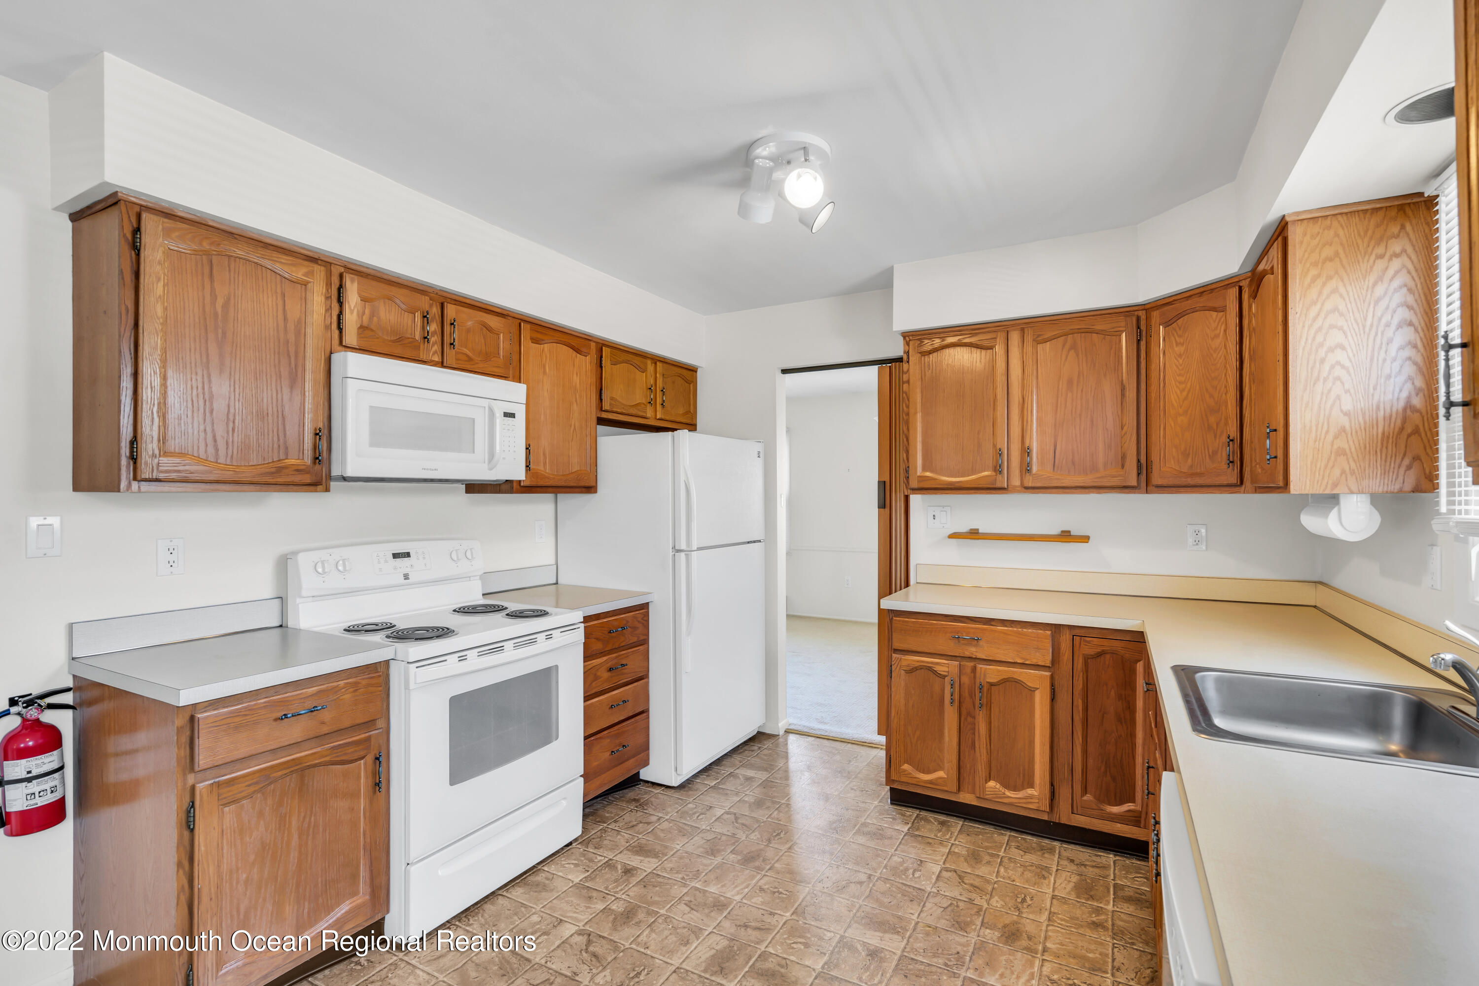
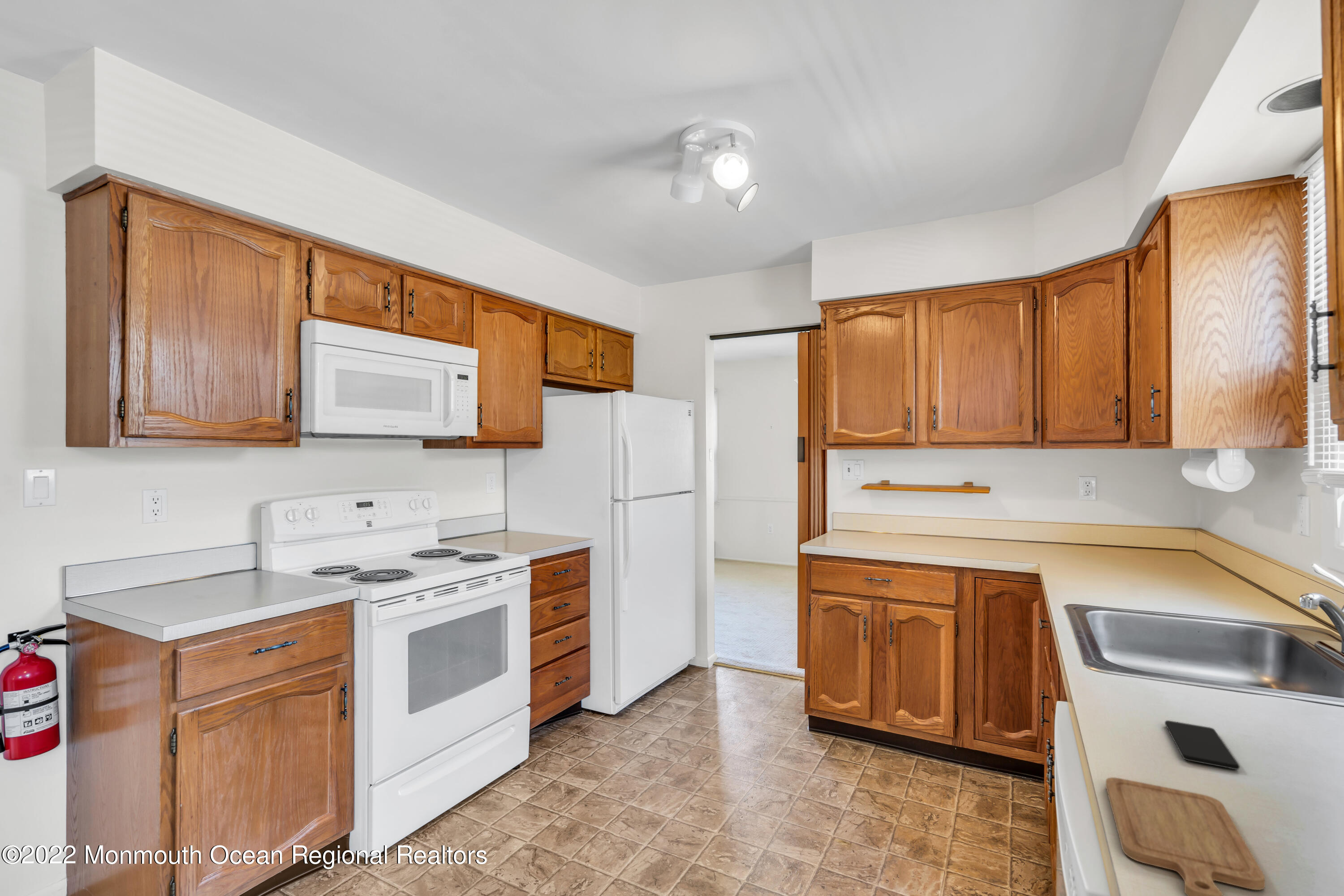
+ chopping board (1180, 836)
+ smartphone (1199, 743)
